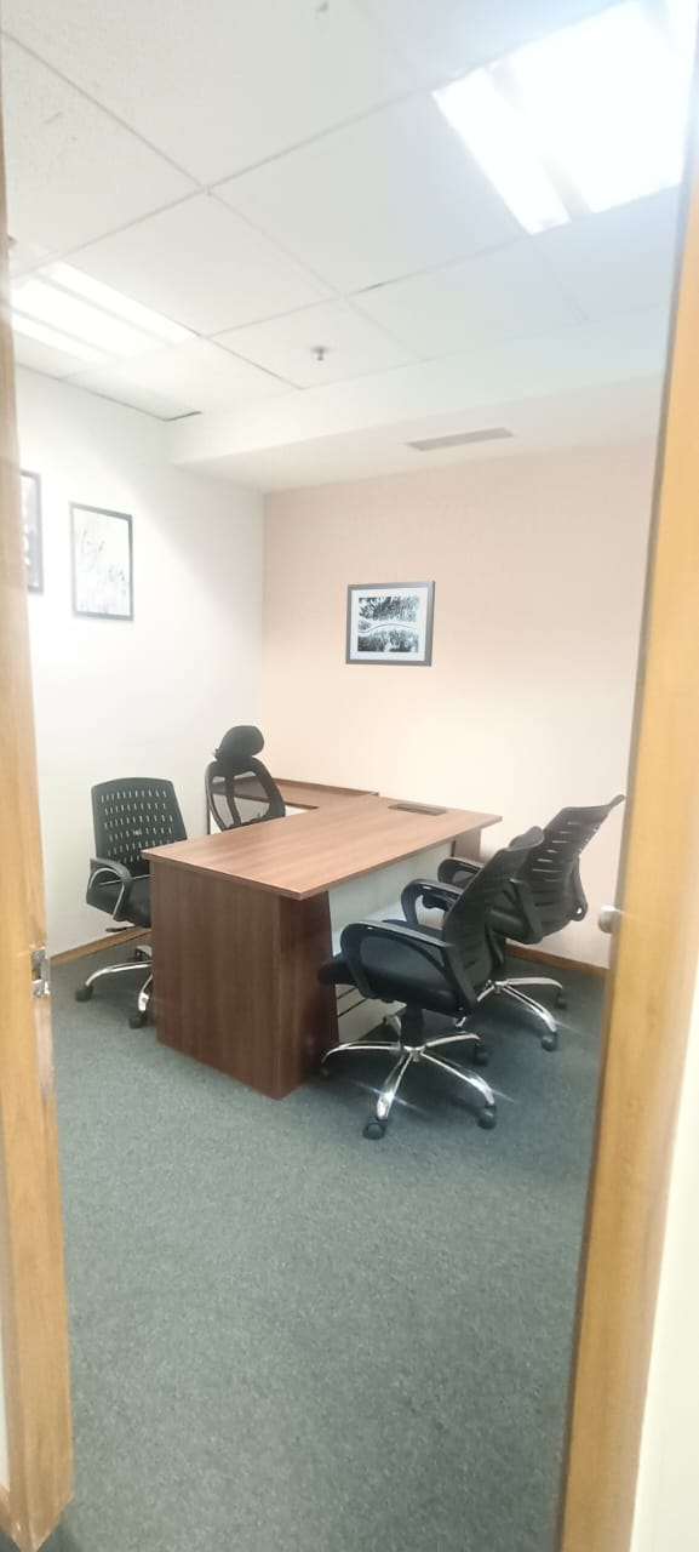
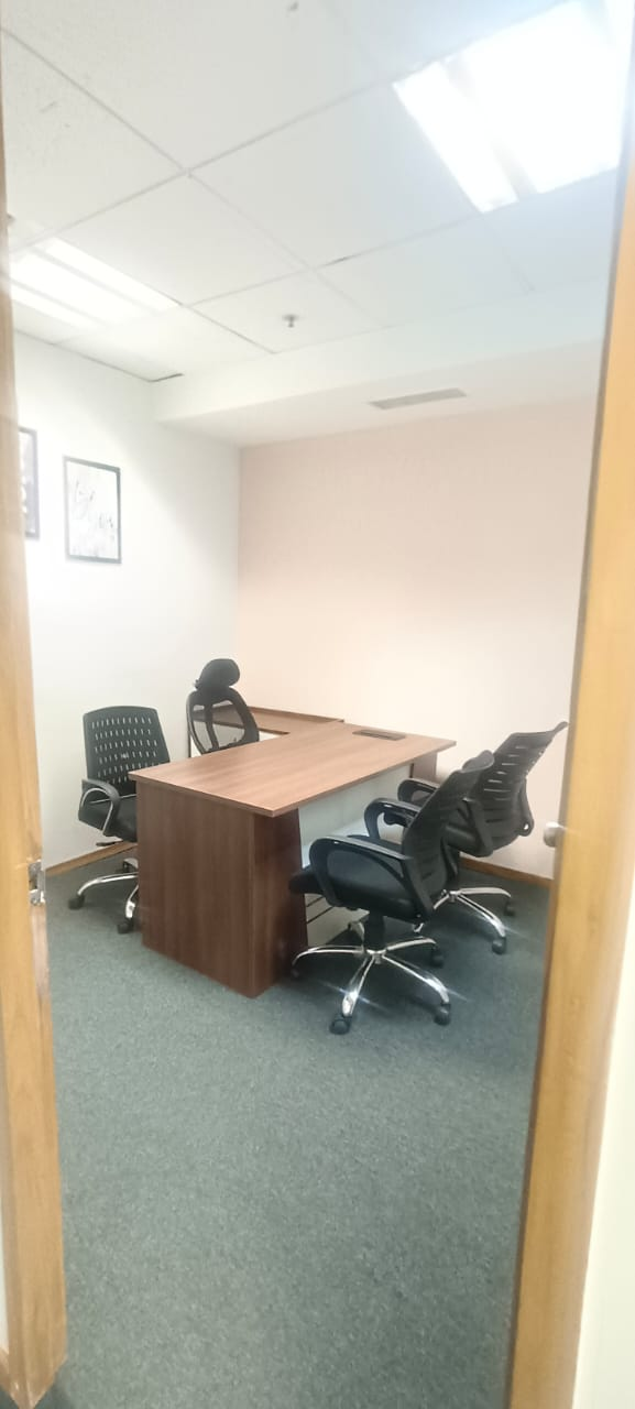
- wall art (388, 624)
